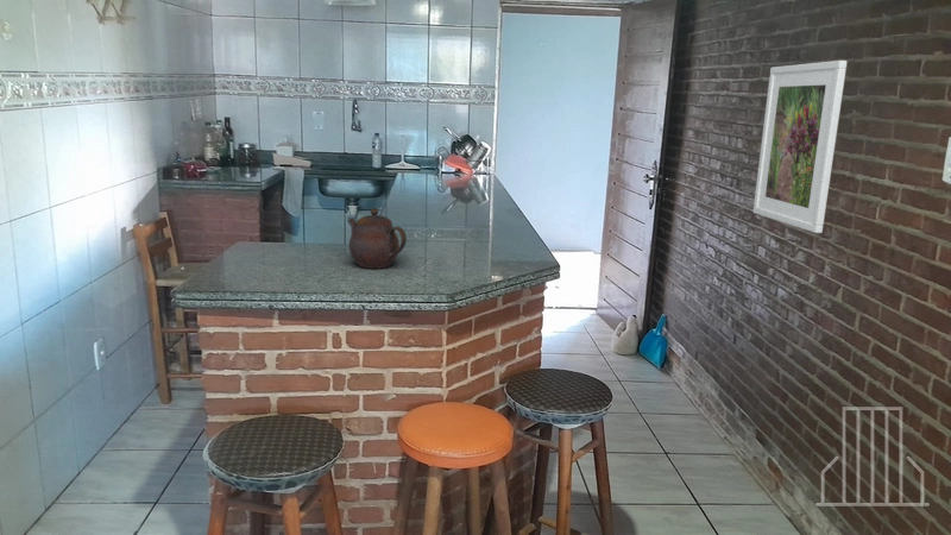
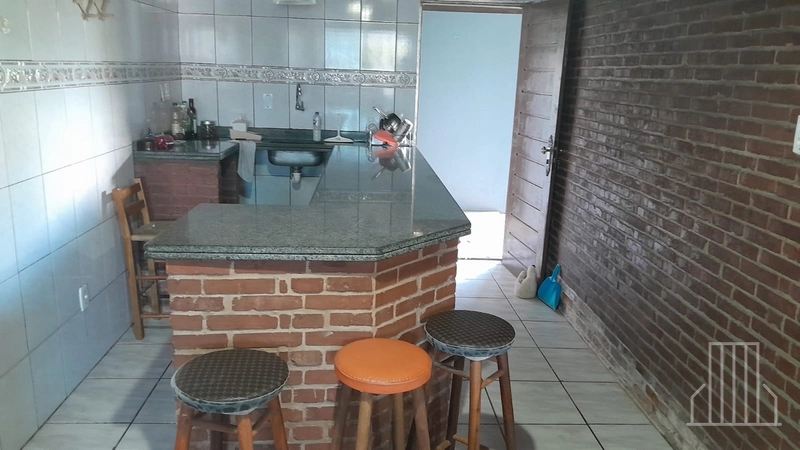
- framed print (794, 145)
- teapot (376, 237)
